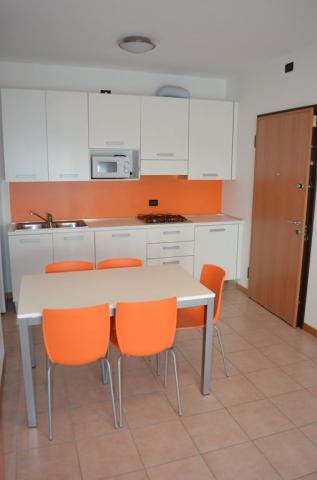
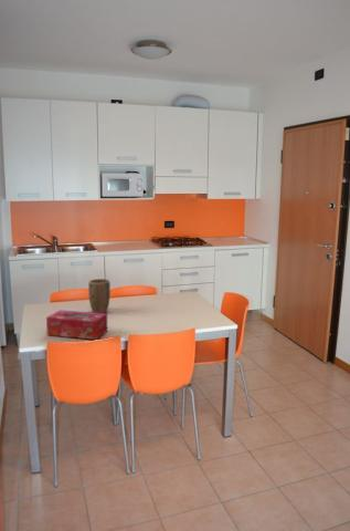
+ tissue box (77, 324)
+ plant pot (99, 295)
